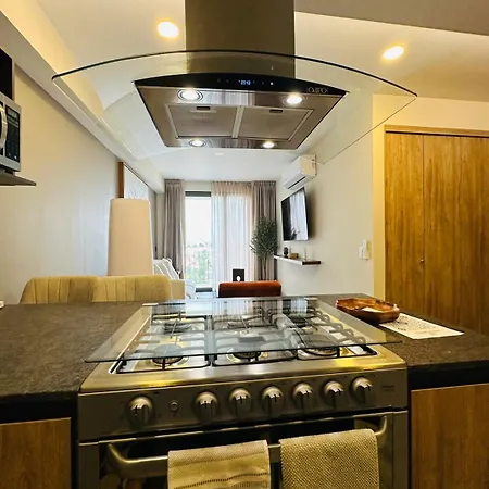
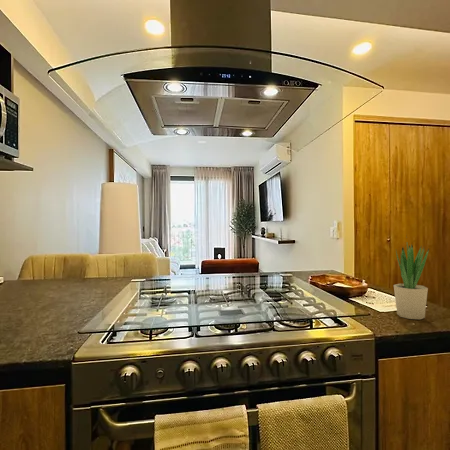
+ potted plant (411, 275)
